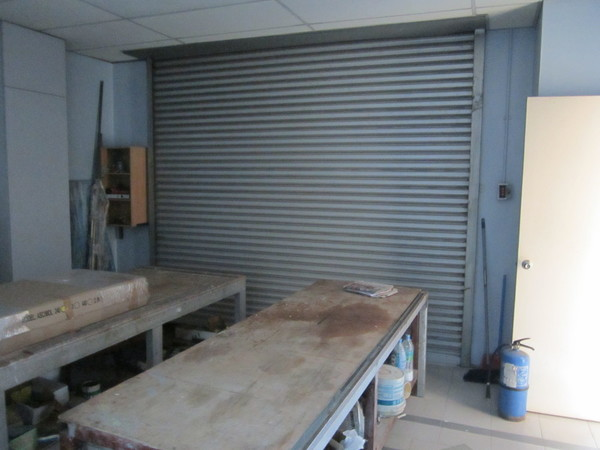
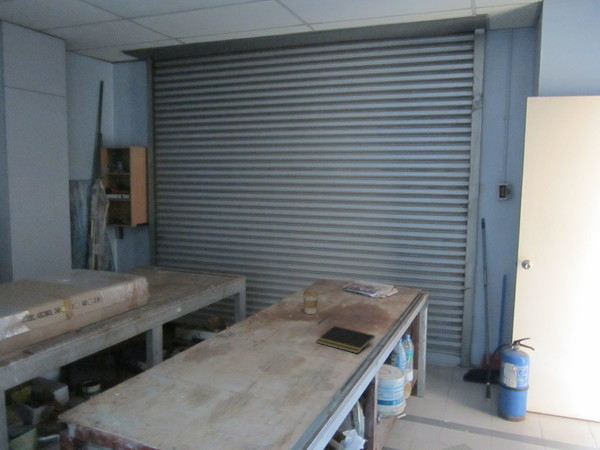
+ notepad (345, 338)
+ coffee cup (310, 301)
